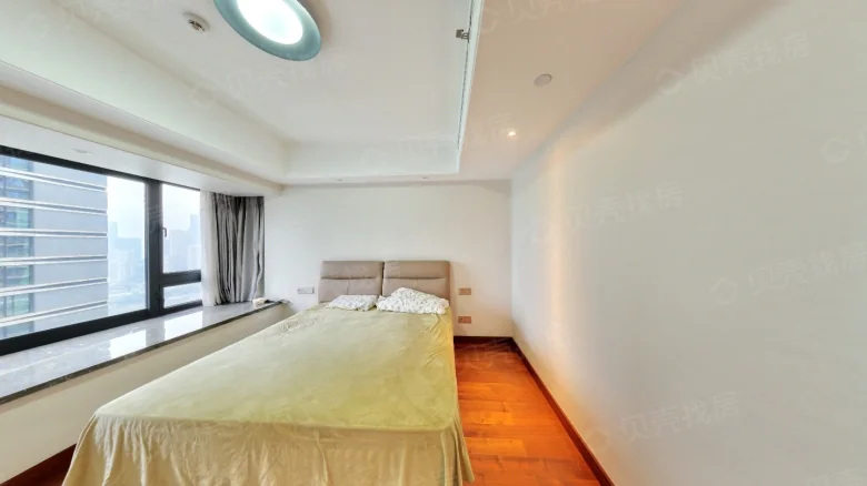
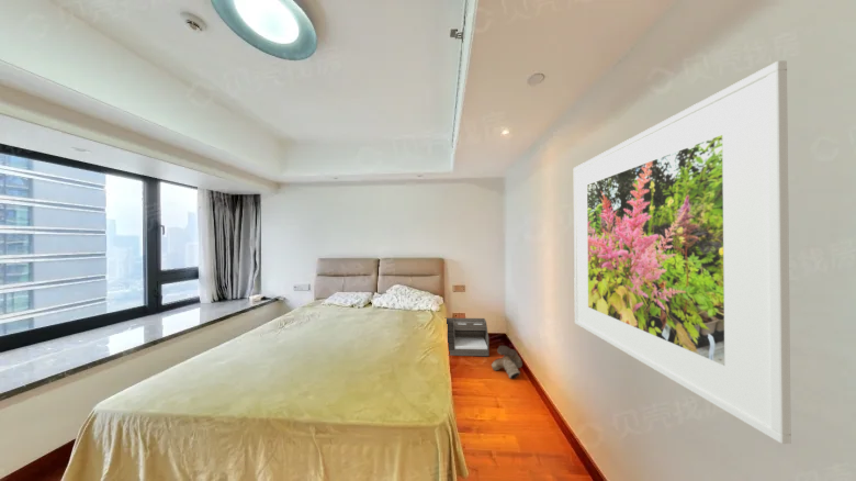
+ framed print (635, 247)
+ bed (464, 335)
+ boots (508, 360)
